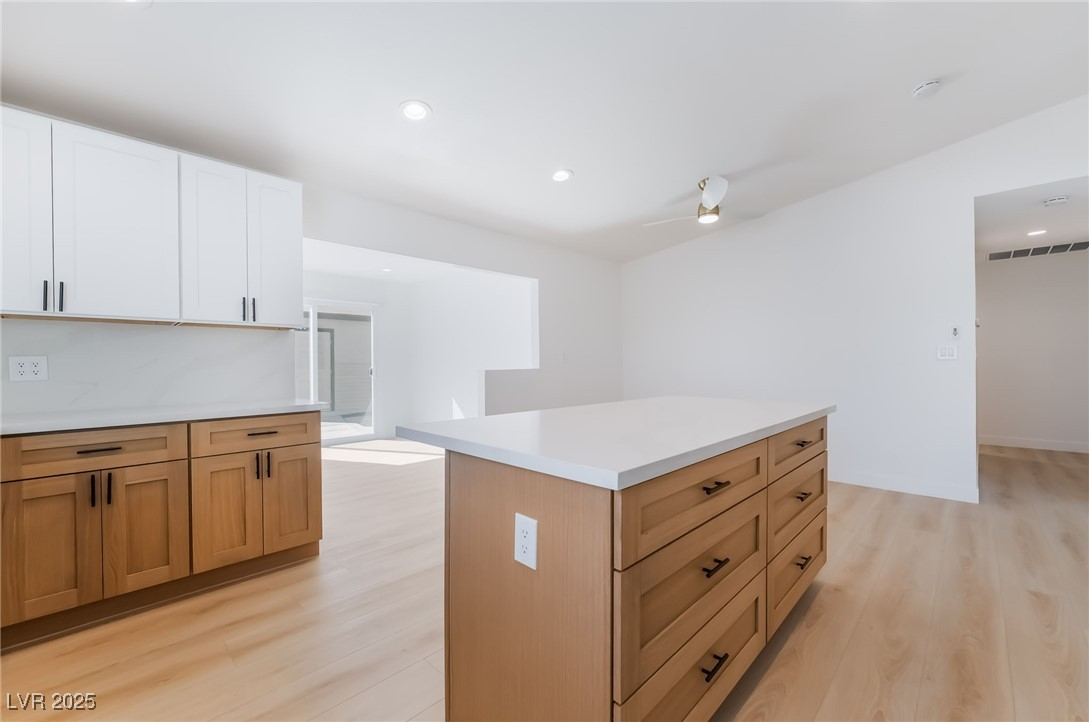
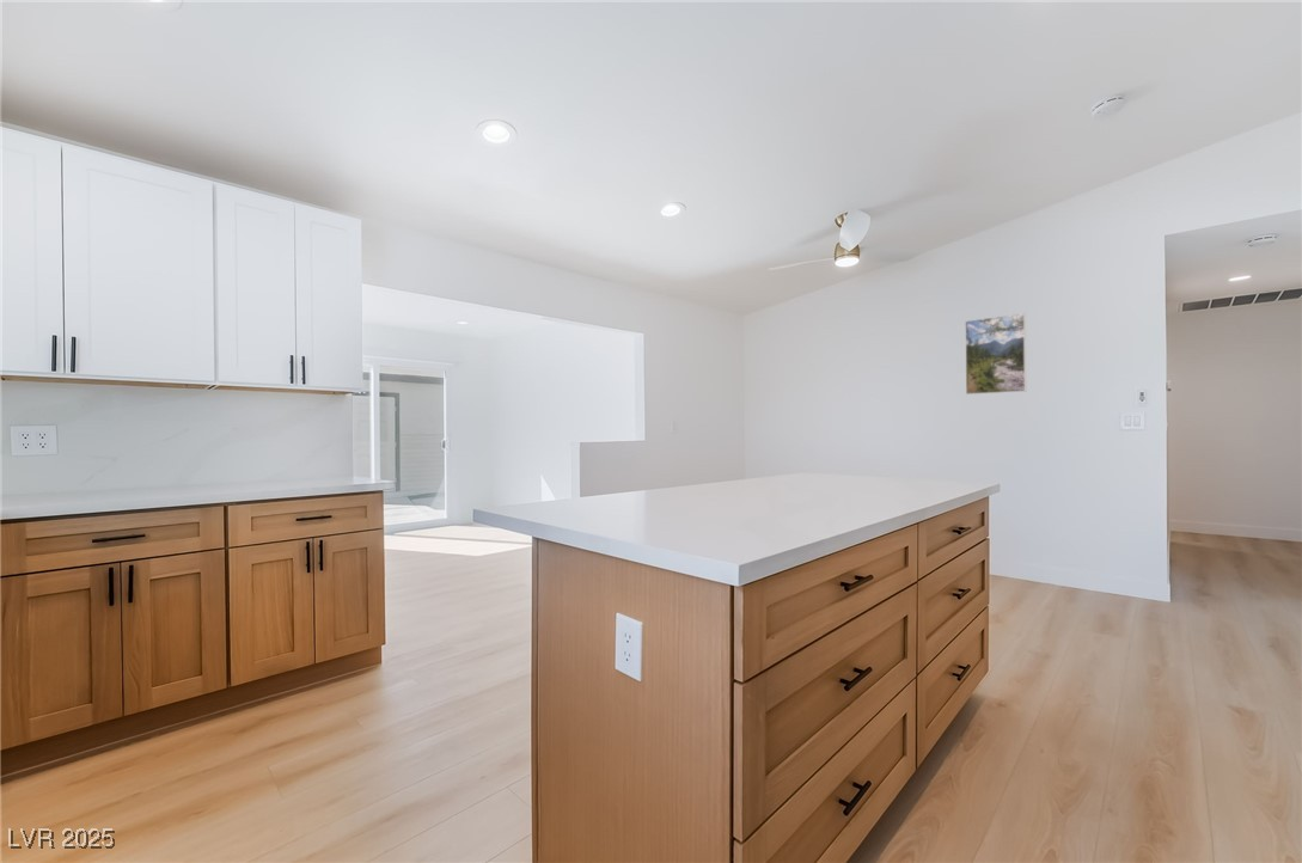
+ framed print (994, 355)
